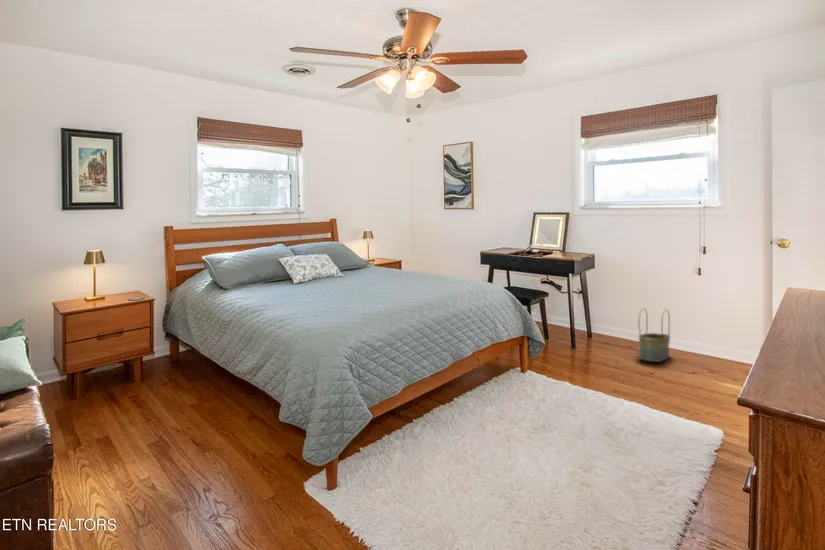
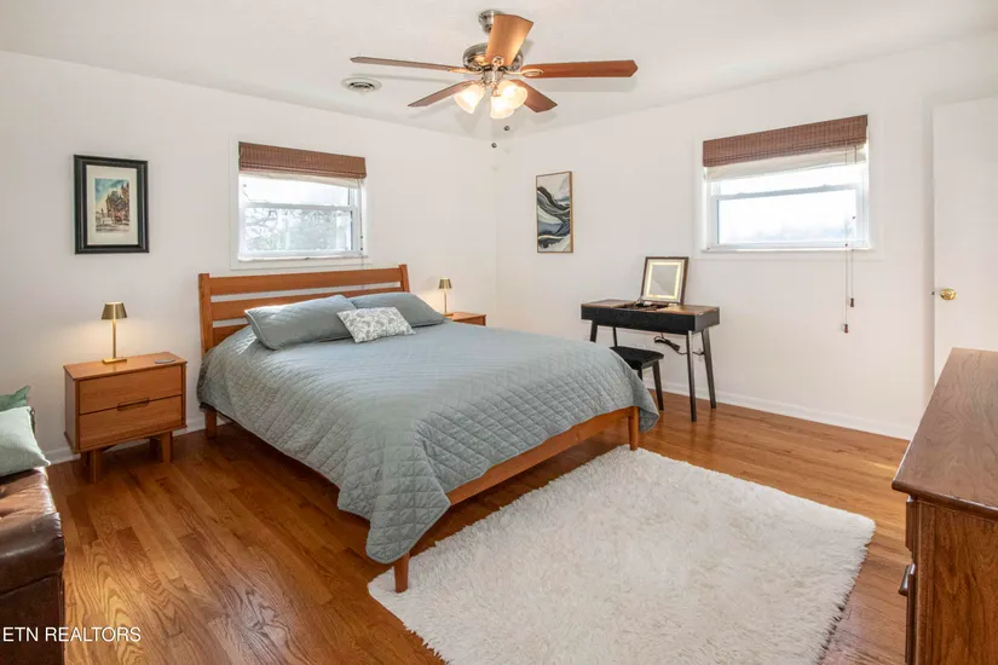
- basket (654, 333)
